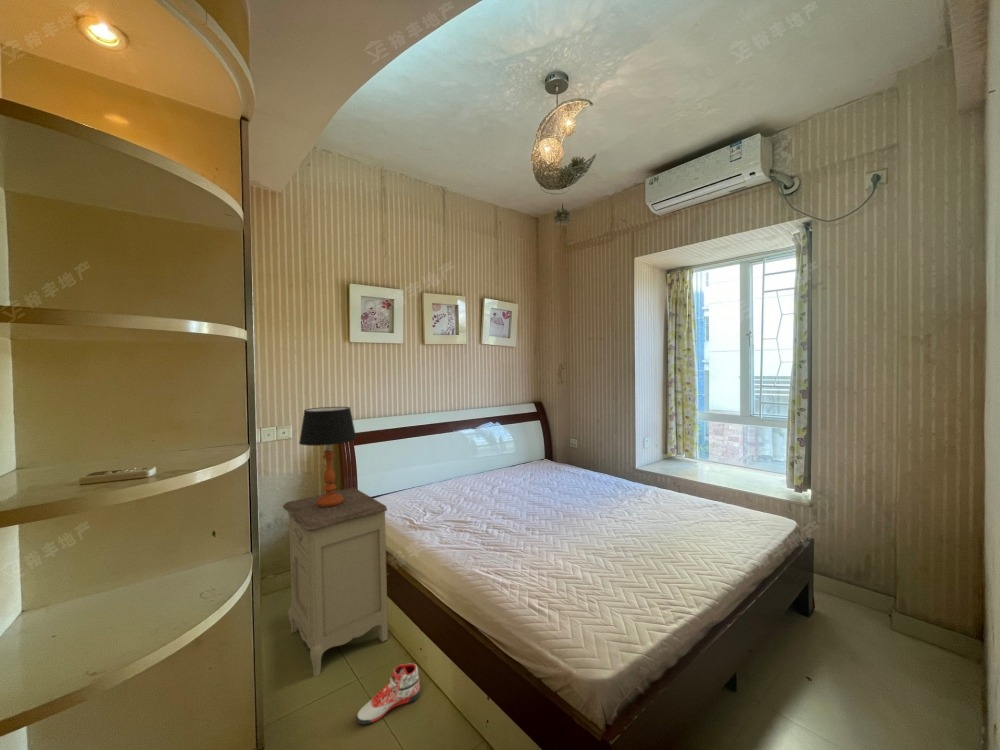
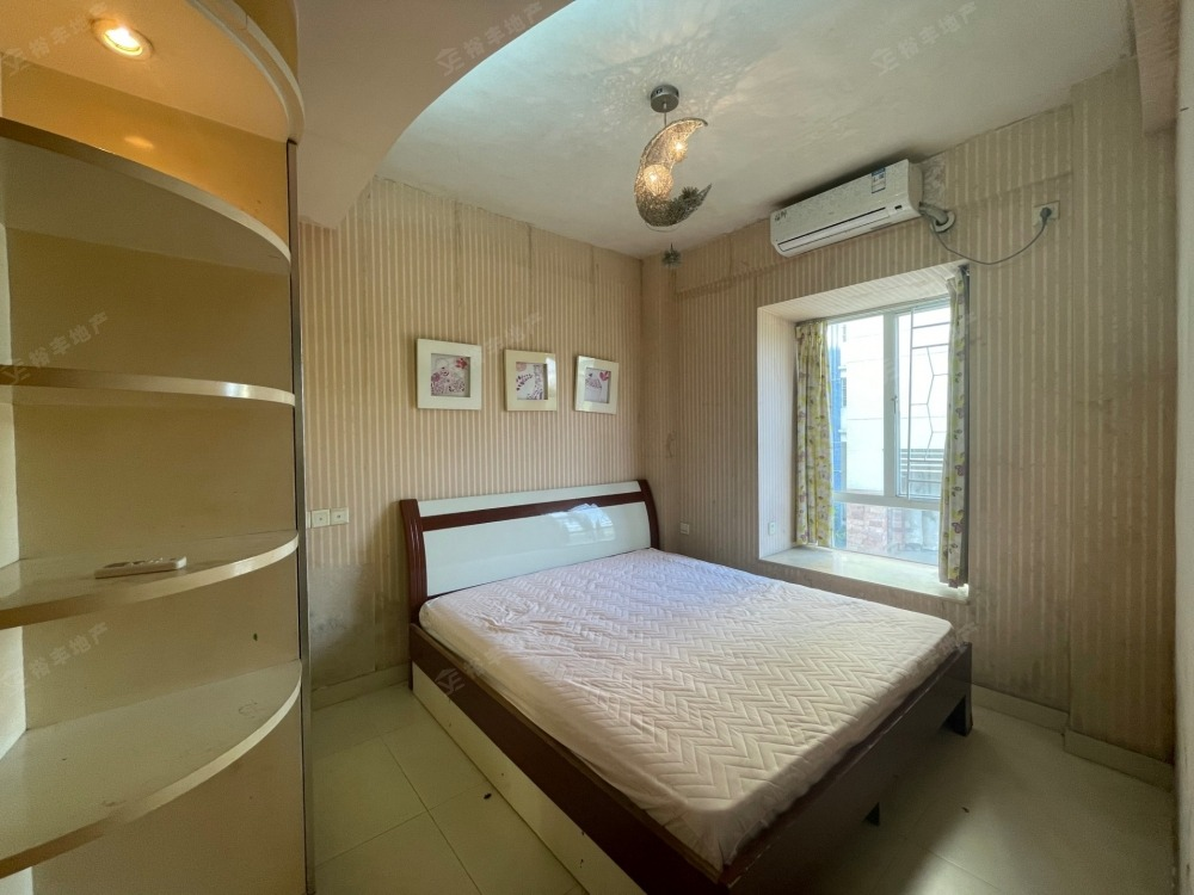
- nightstand (330, 572)
- sneaker (388, 690)
- table lamp (329, 456)
